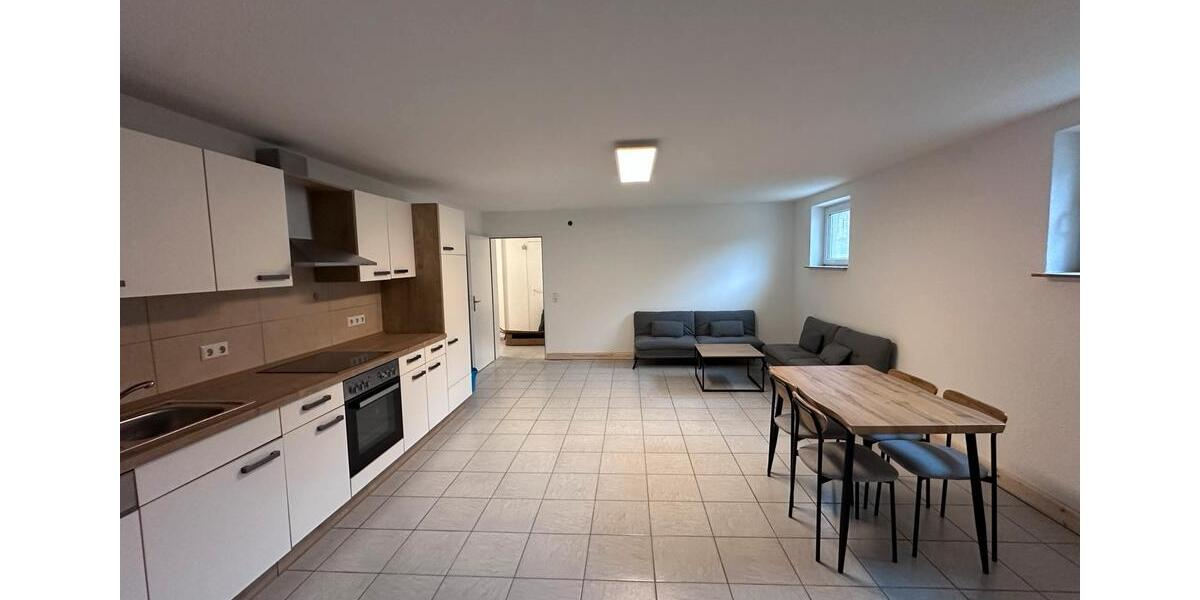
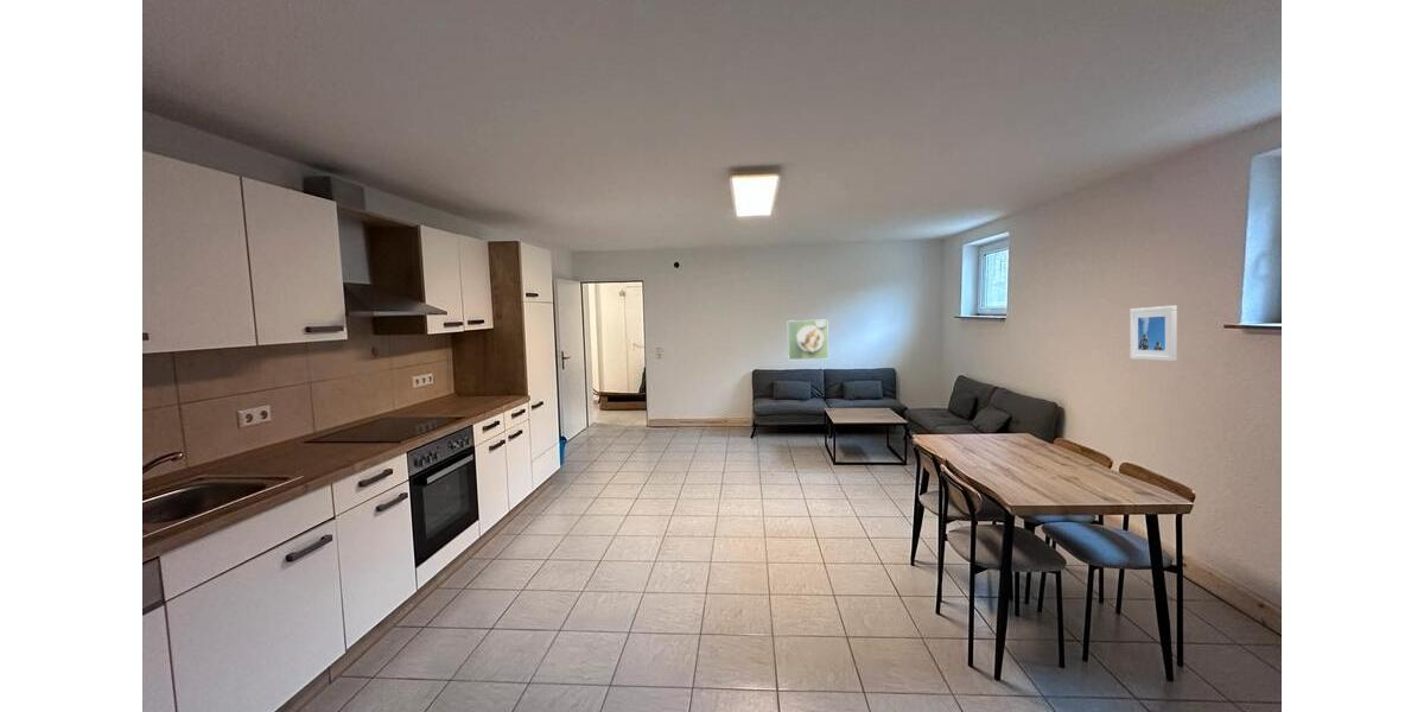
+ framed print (807, 339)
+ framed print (1151, 333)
